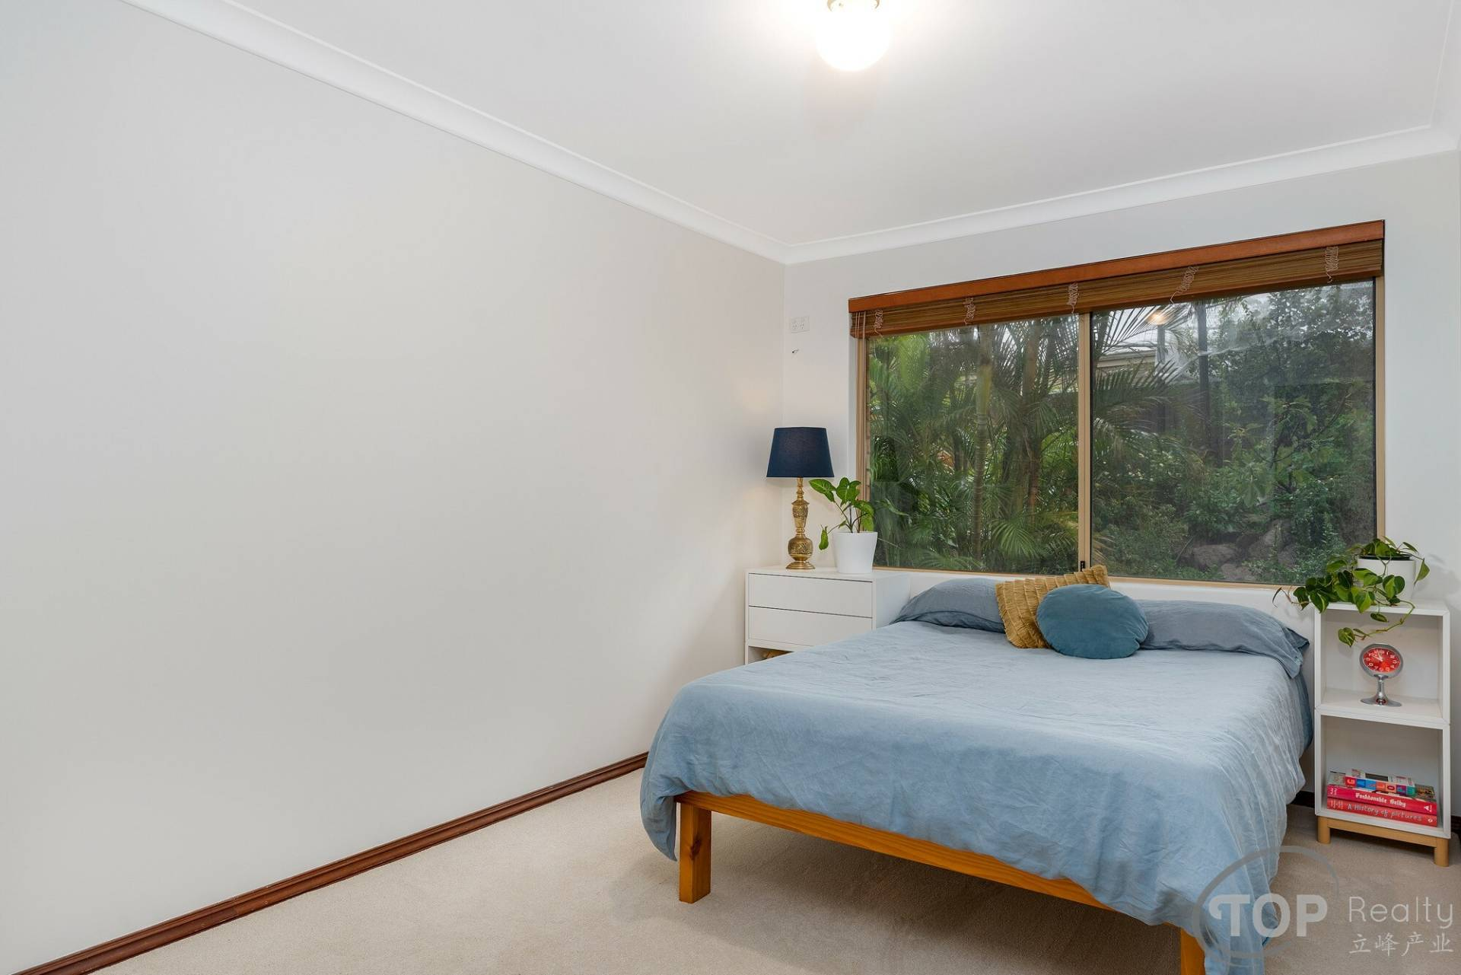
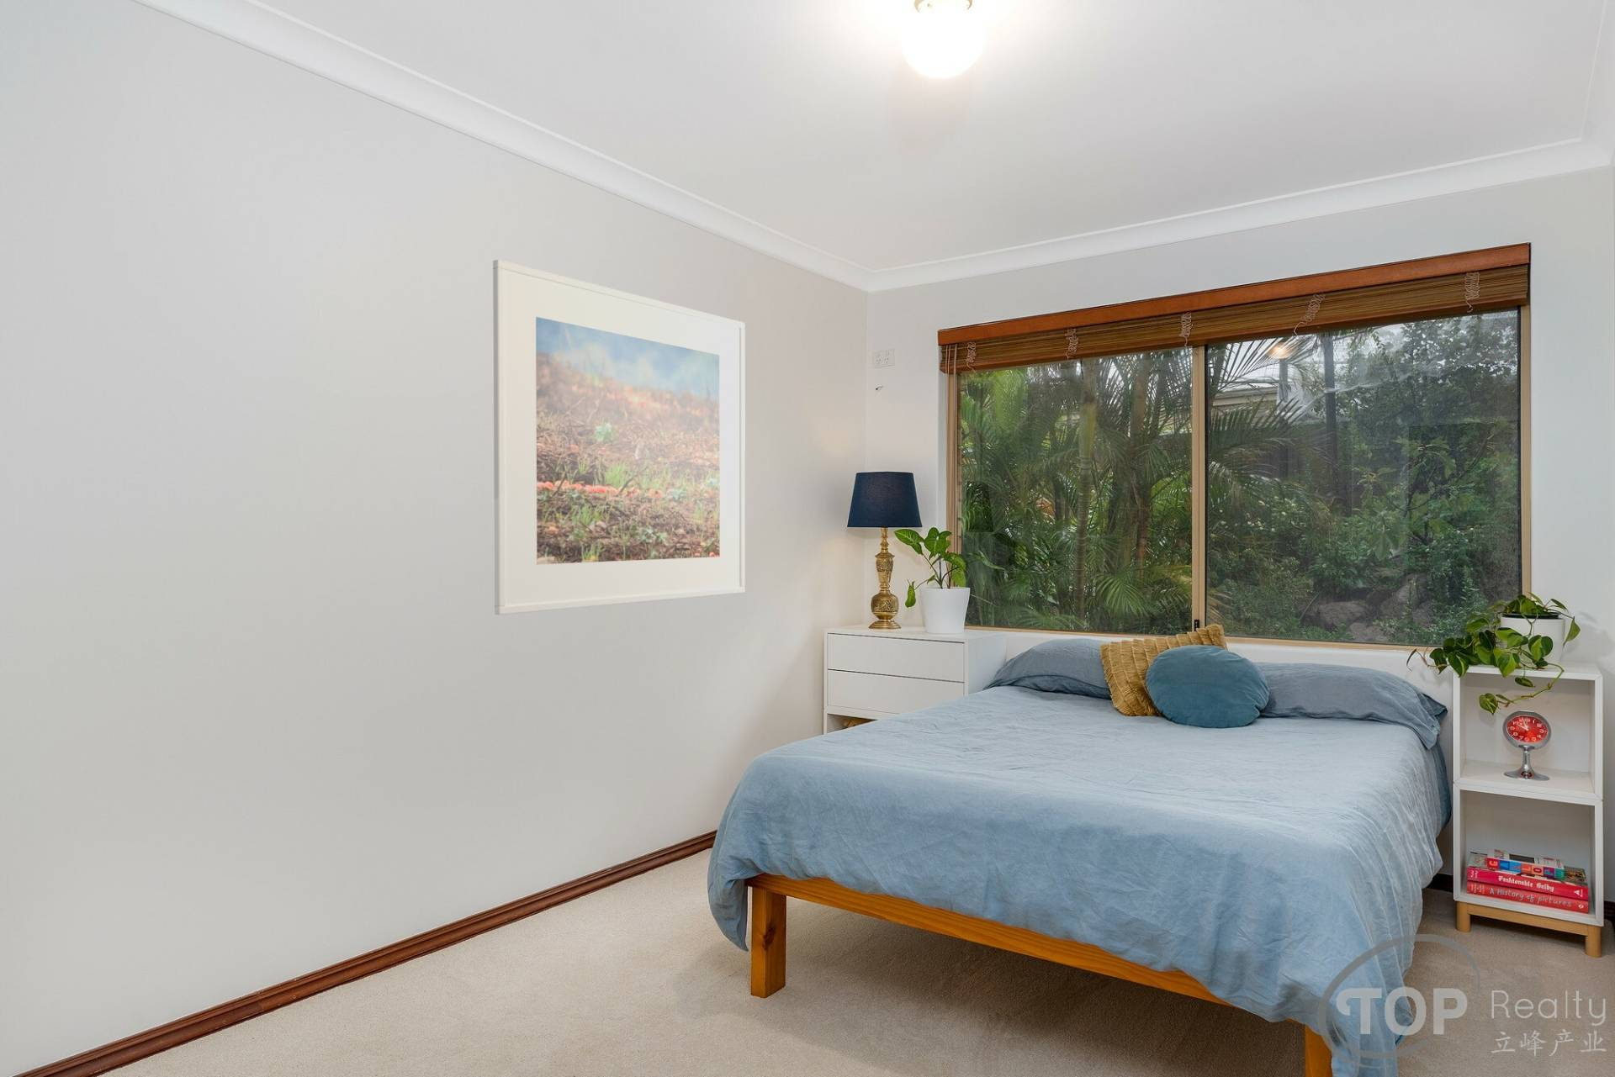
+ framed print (636, 450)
